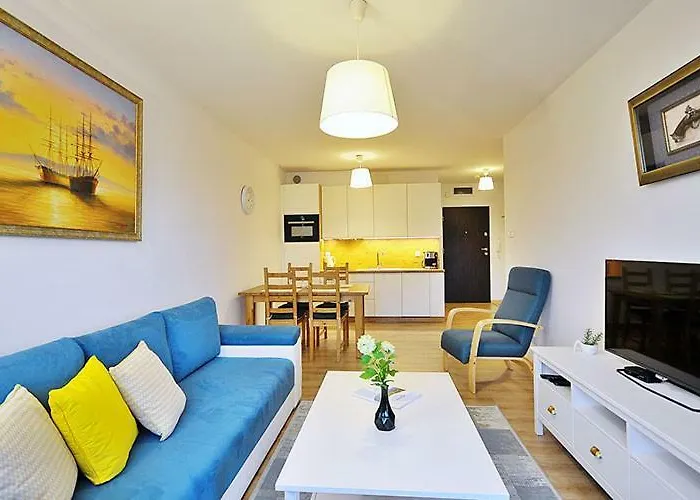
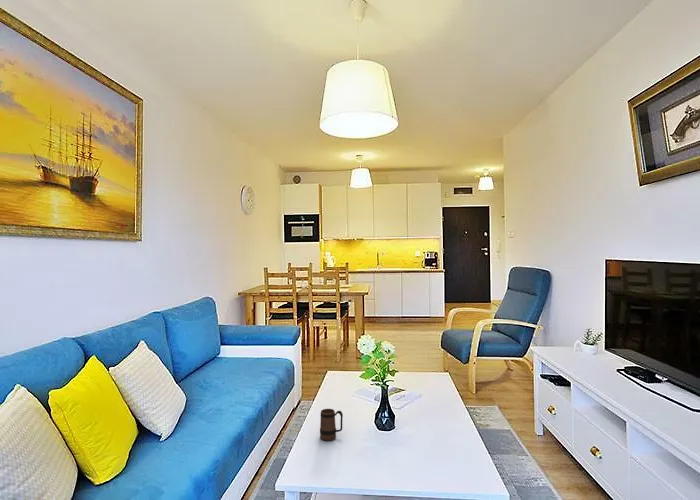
+ mug (331, 424)
